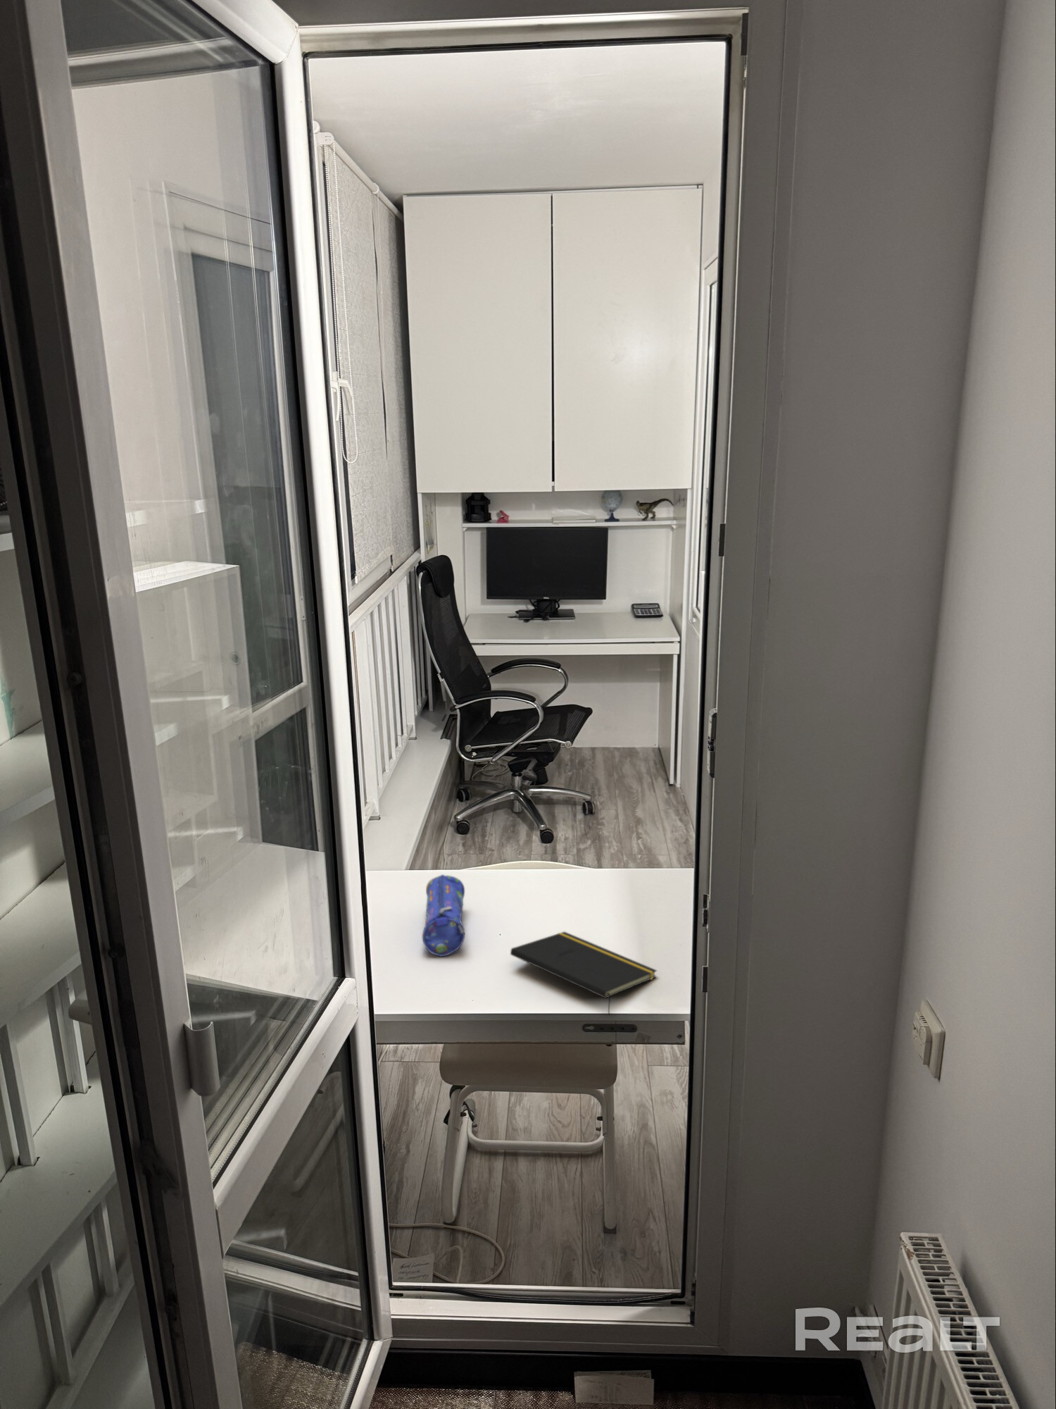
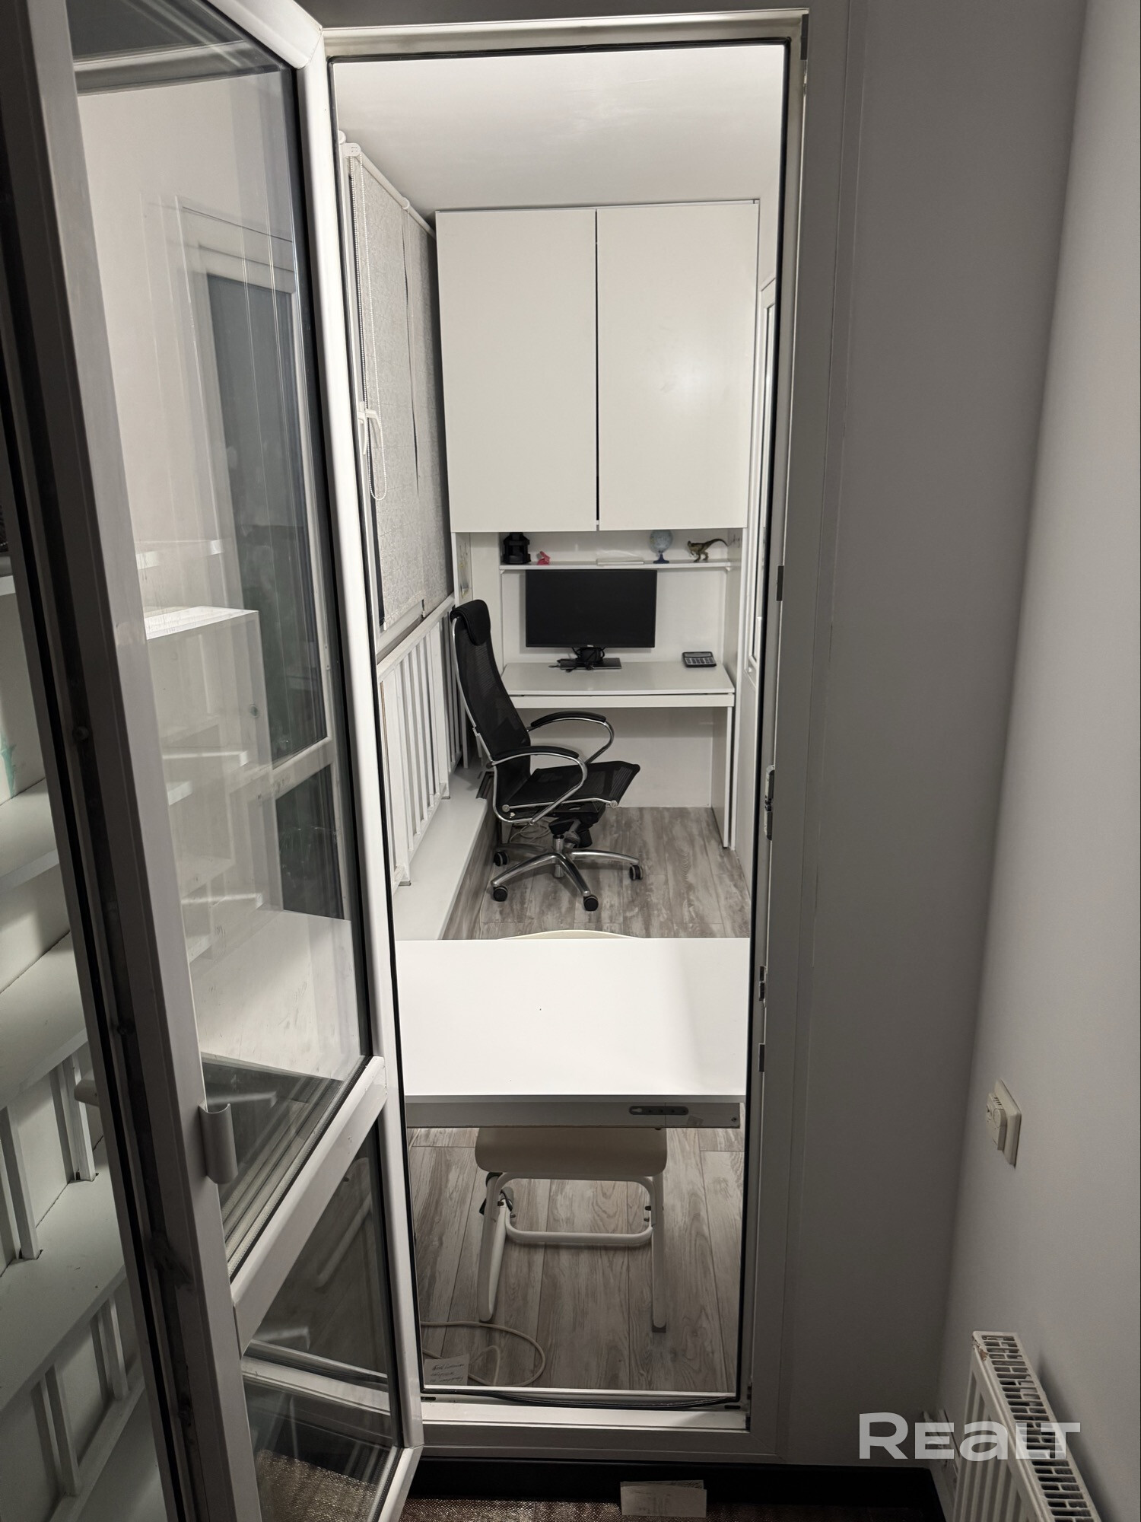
- notepad (583, 962)
- pencil case (444, 912)
